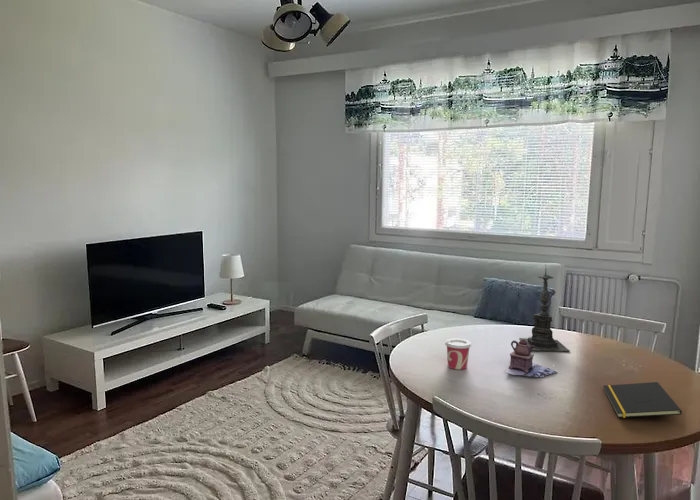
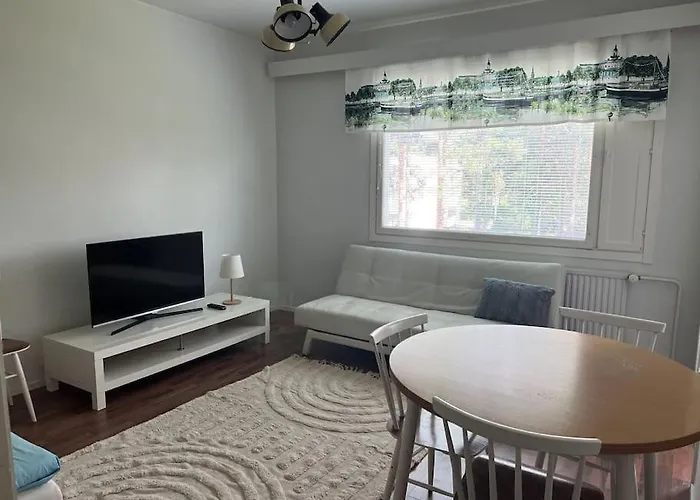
- notepad (639, 398)
- teapot (524, 355)
- cup (457, 354)
- candle holder (545, 304)
